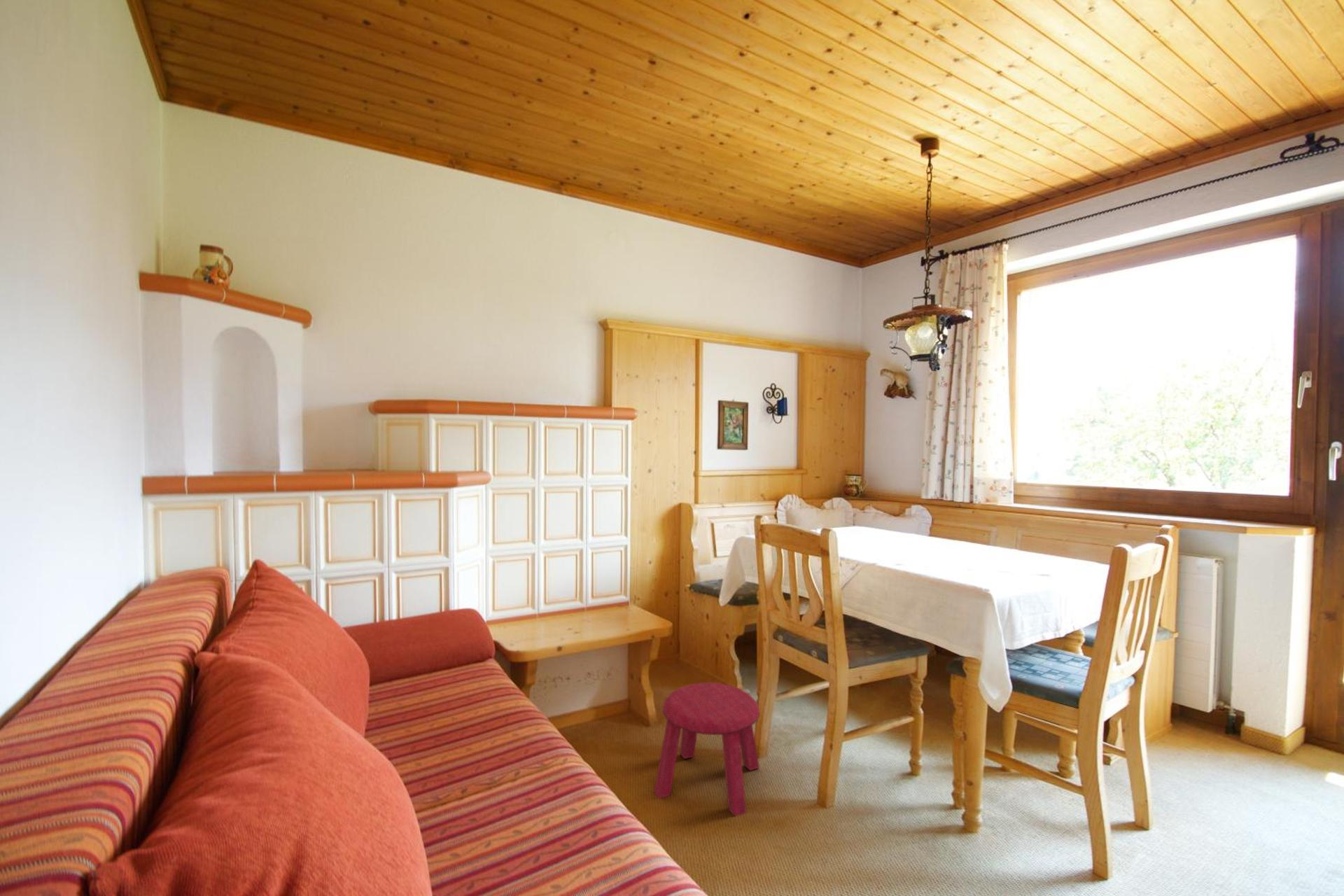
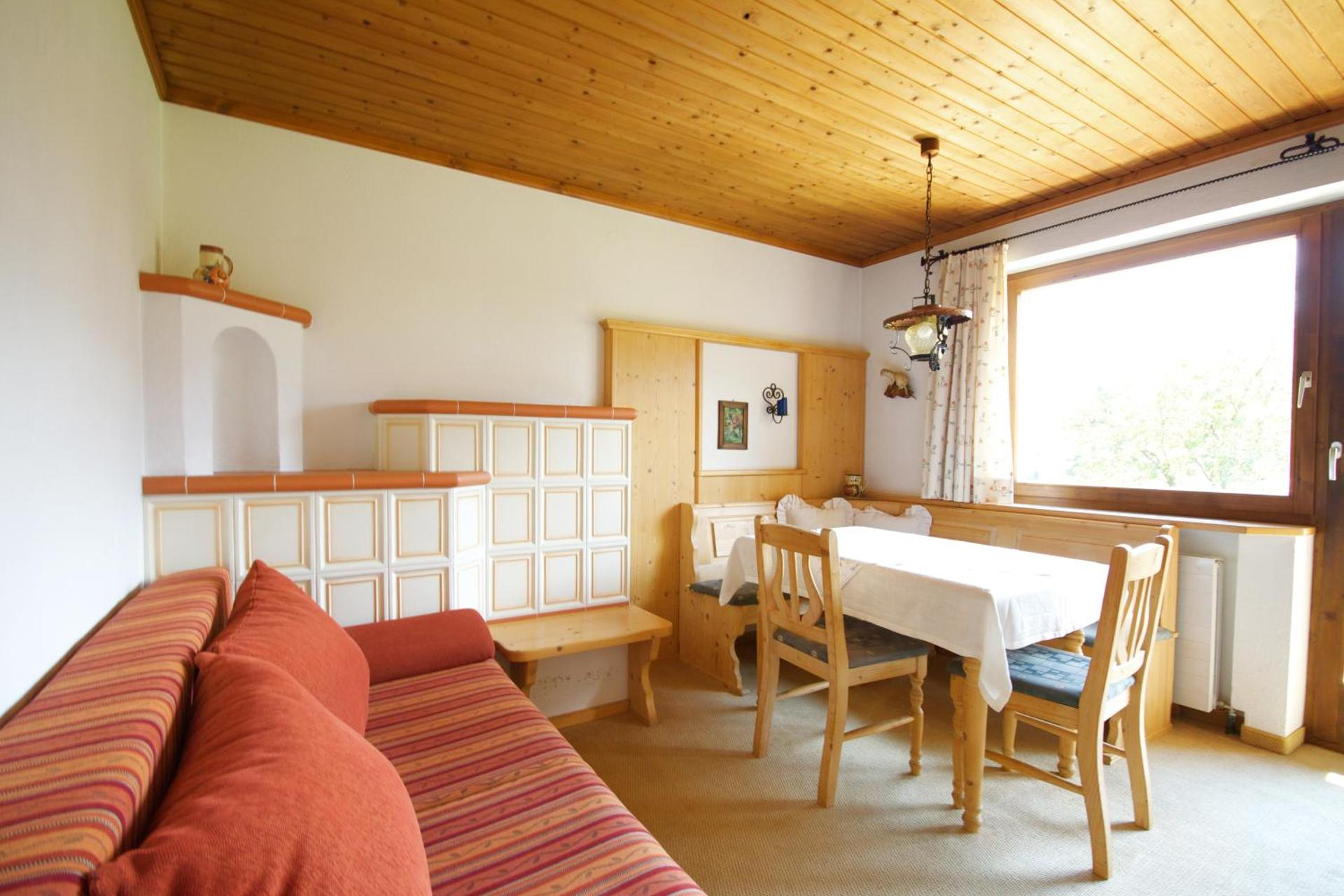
- stool (710, 734)
